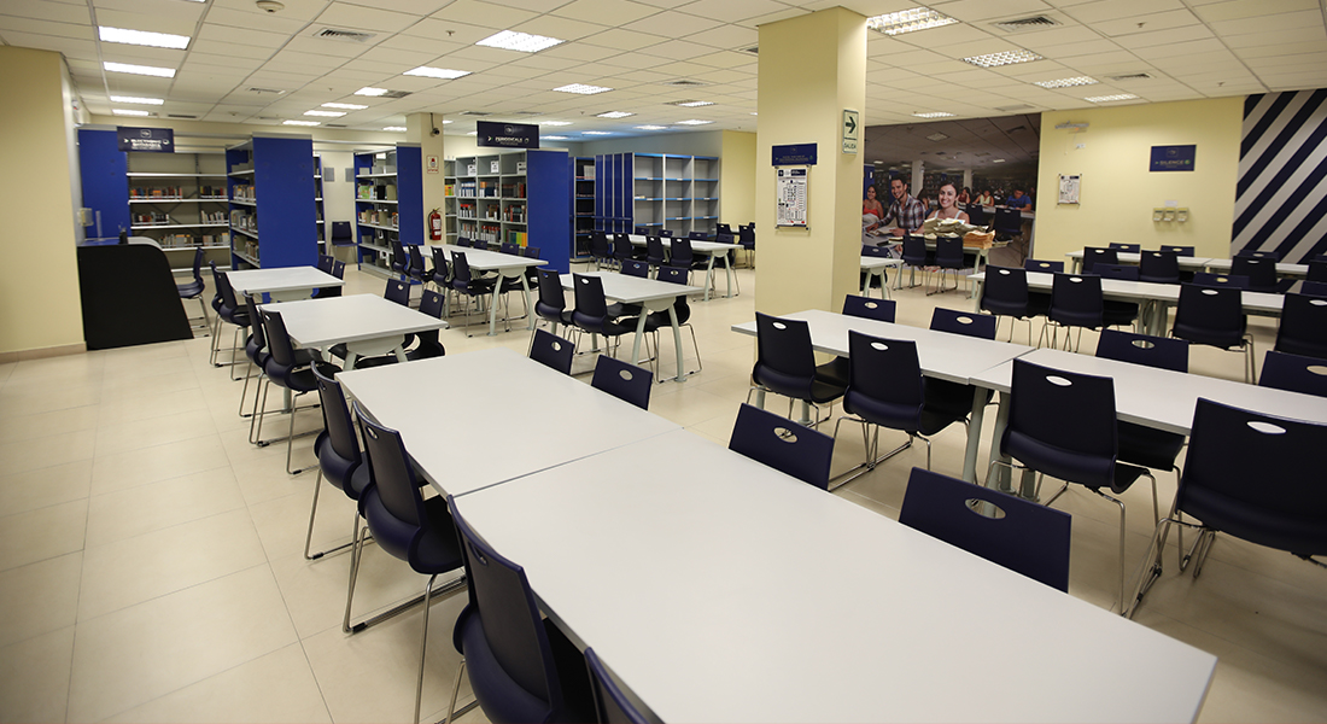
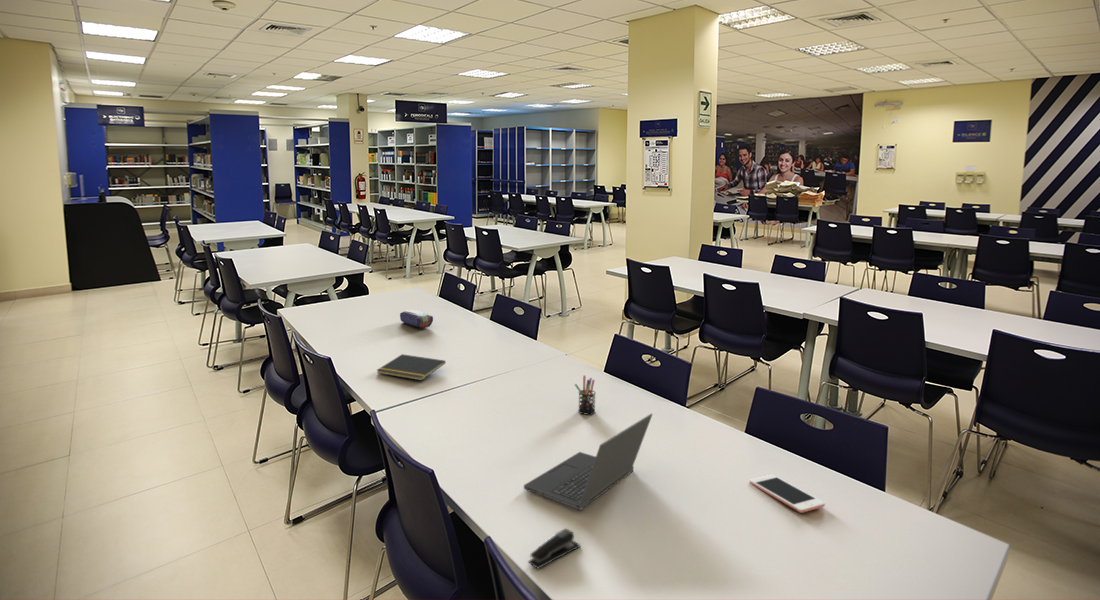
+ laptop computer (588, 454)
+ notepad (411, 366)
+ cell phone (785, 492)
+ pencil case (416, 318)
+ stapler (554, 546)
+ pen holder (584, 394)
